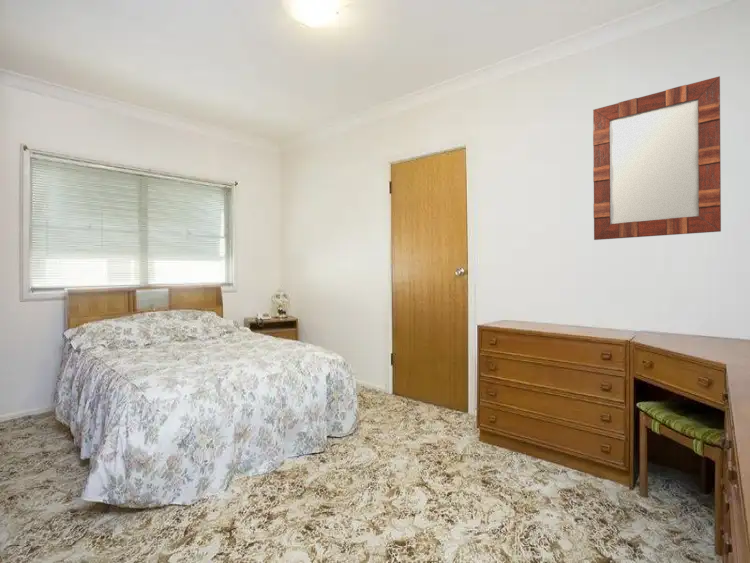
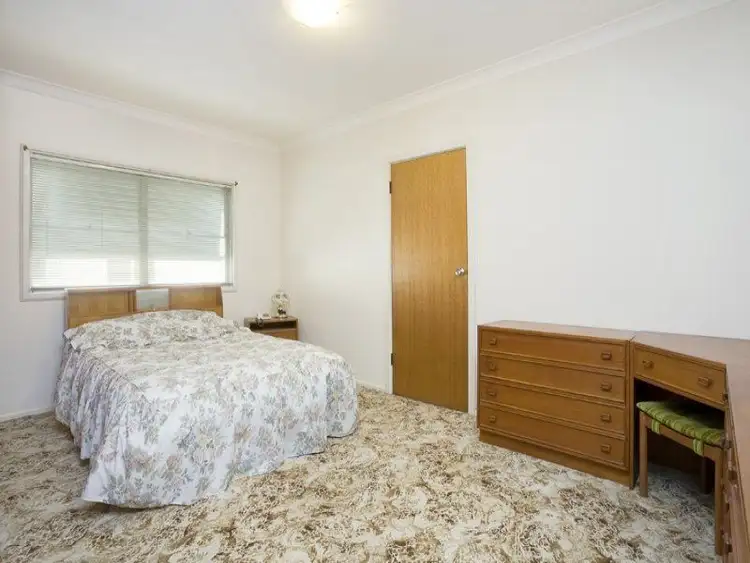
- home mirror (651, 165)
